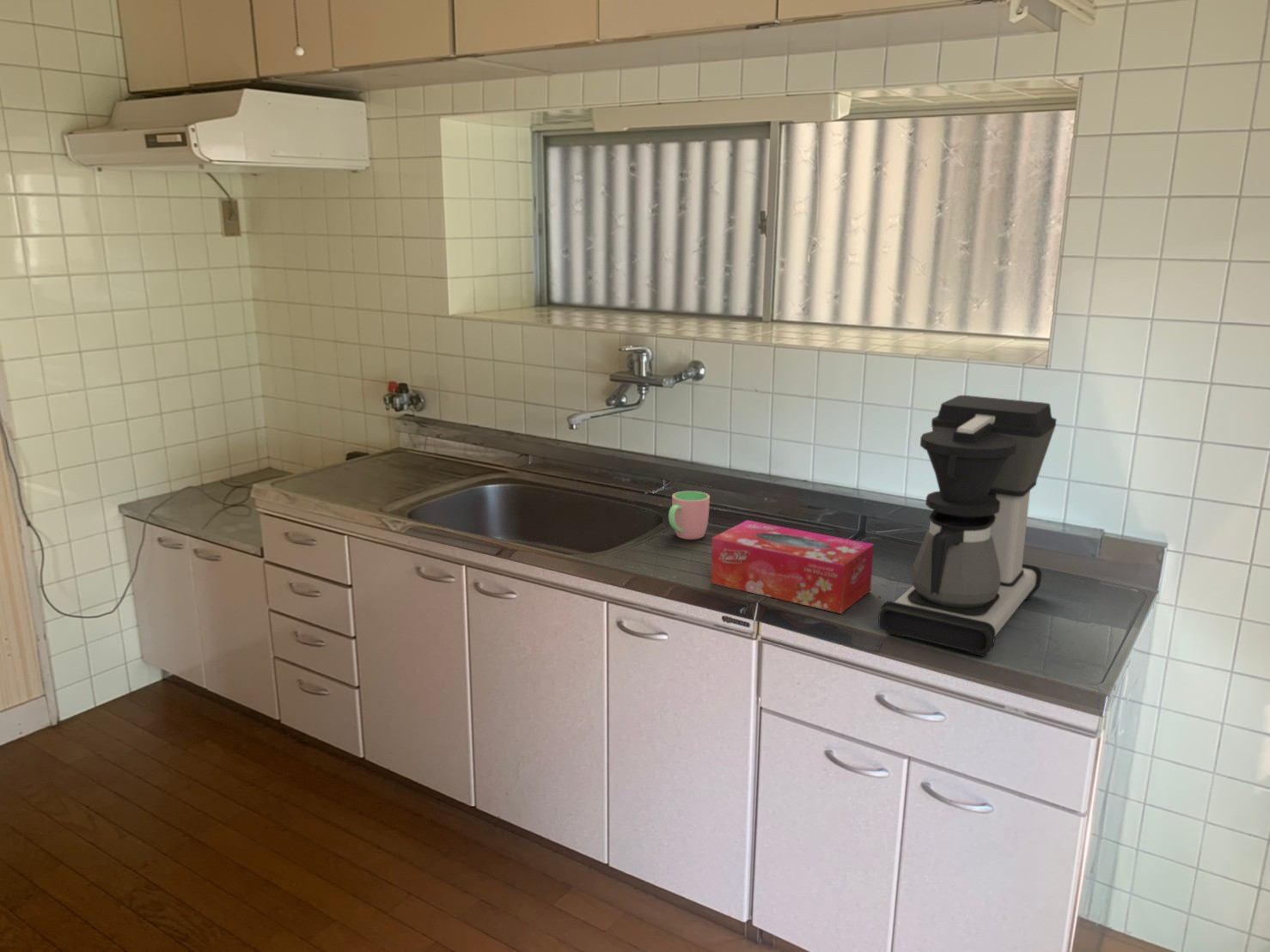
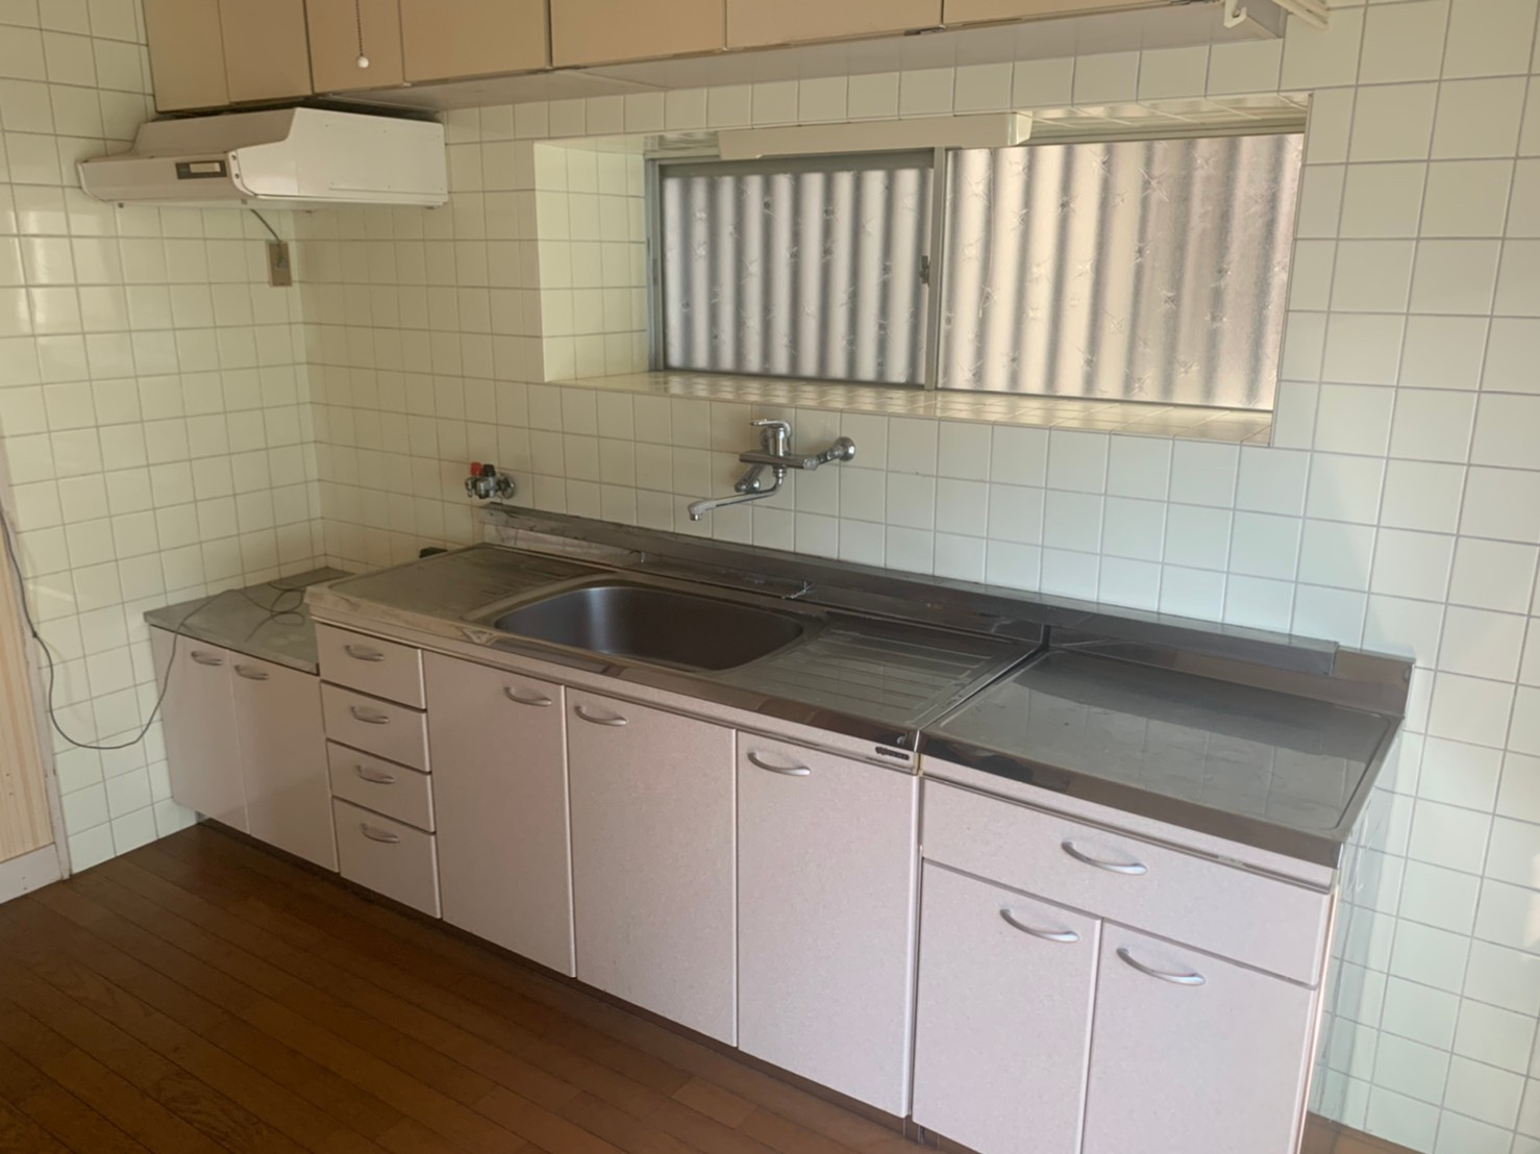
- cup (686, 516)
- coffee maker (971, 516)
- tissue box (791, 564)
